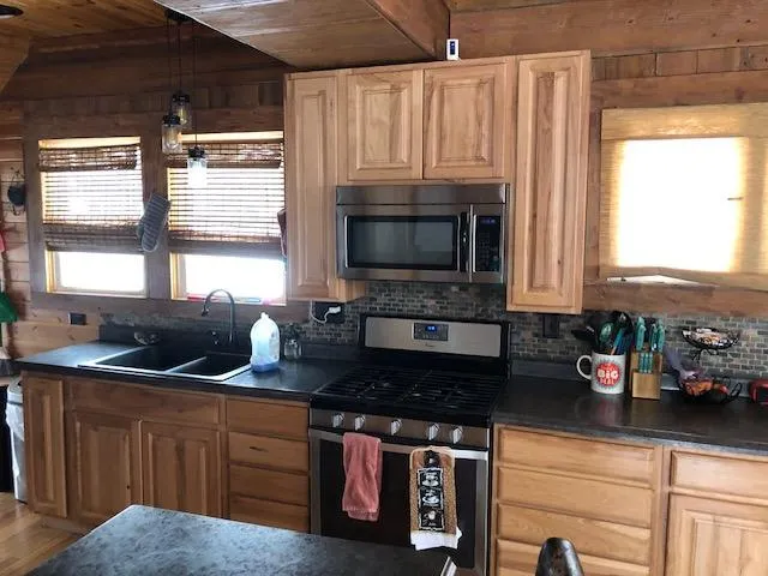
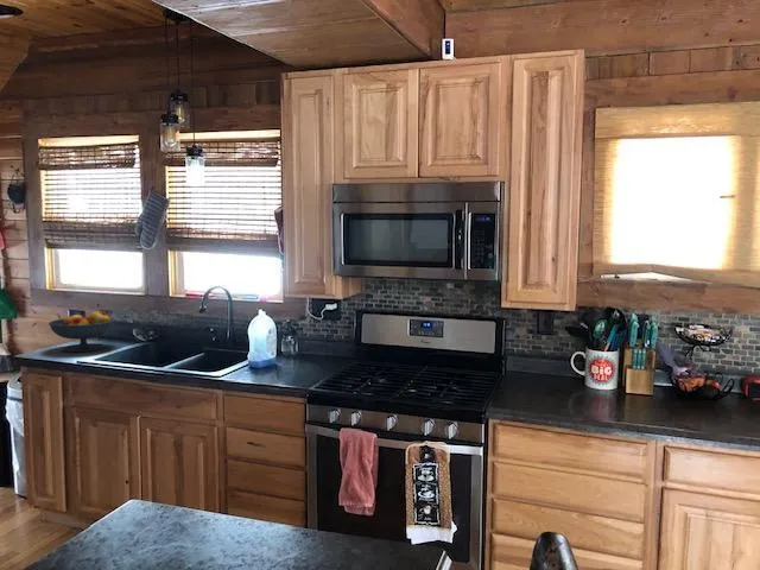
+ fruit bowl (82, 329)
